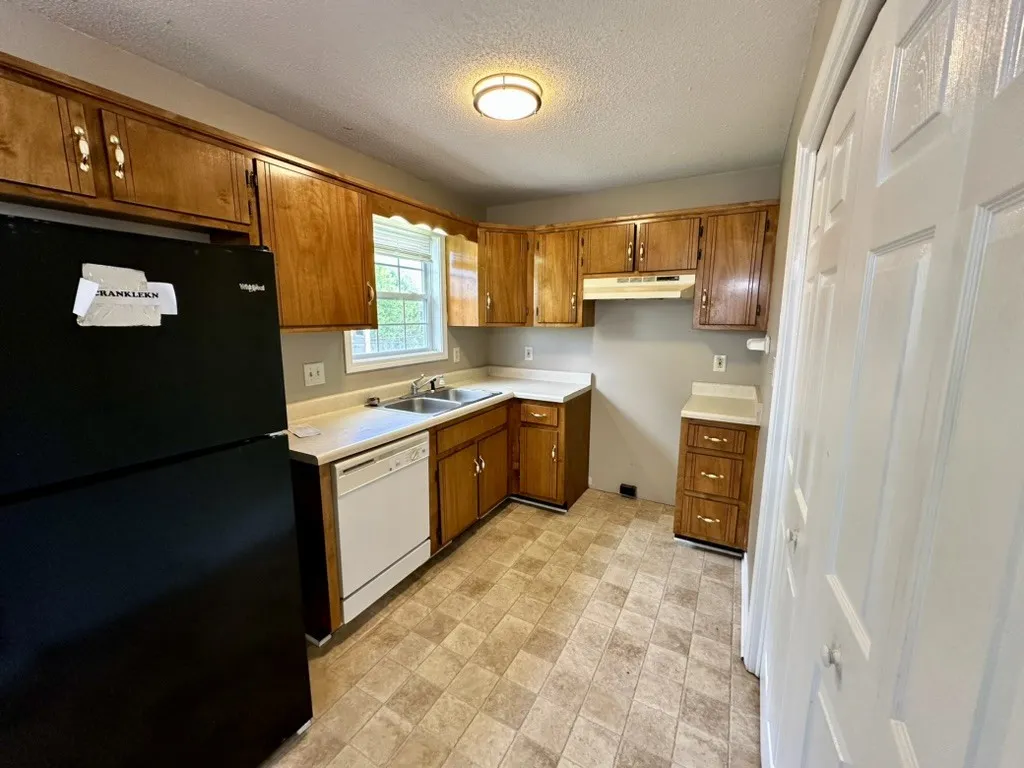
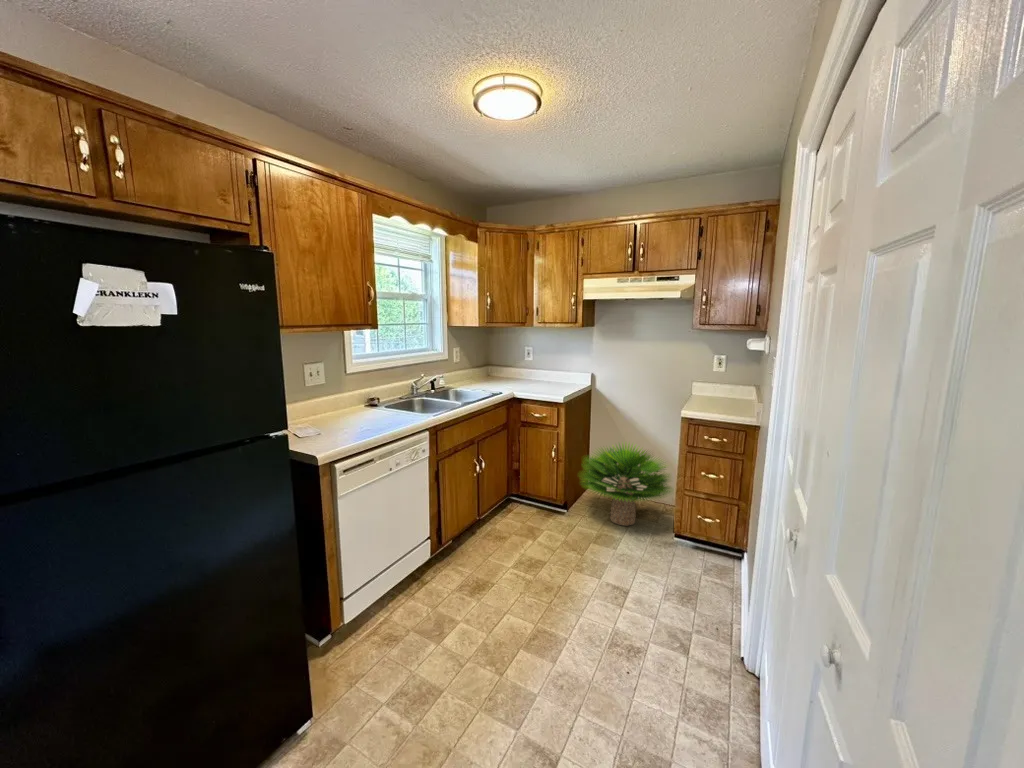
+ potted plant (624, 481)
